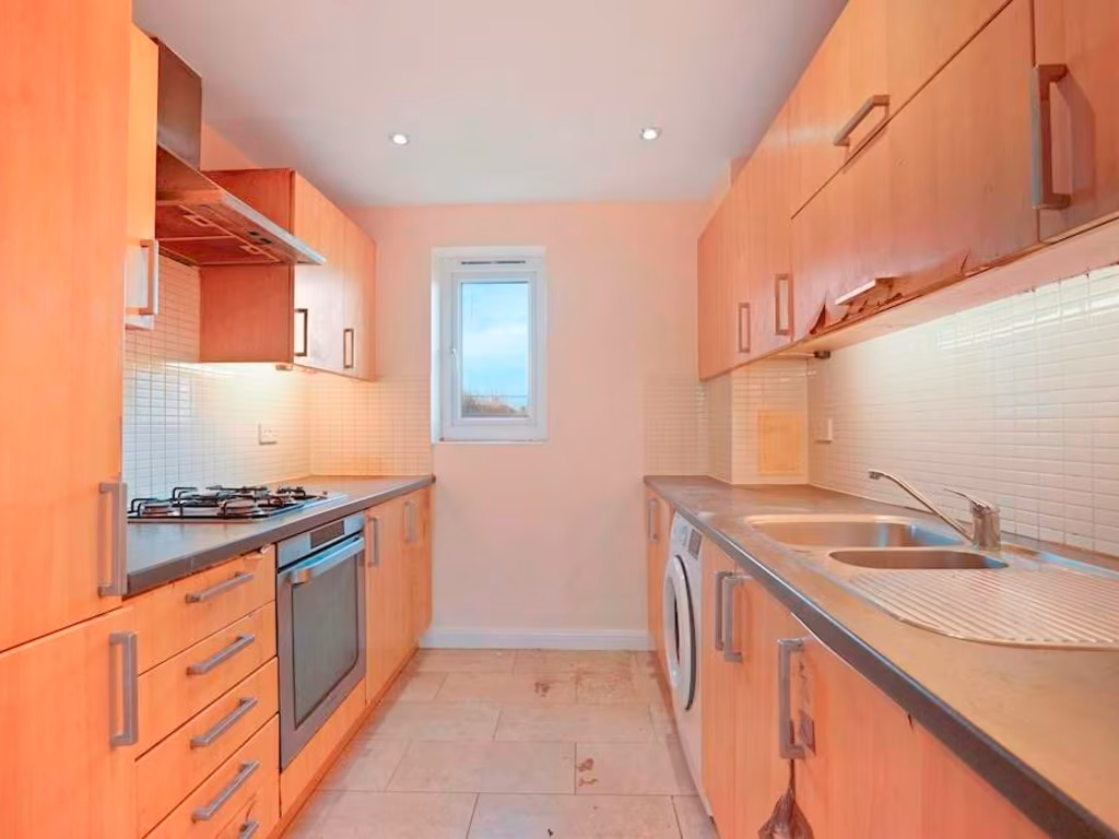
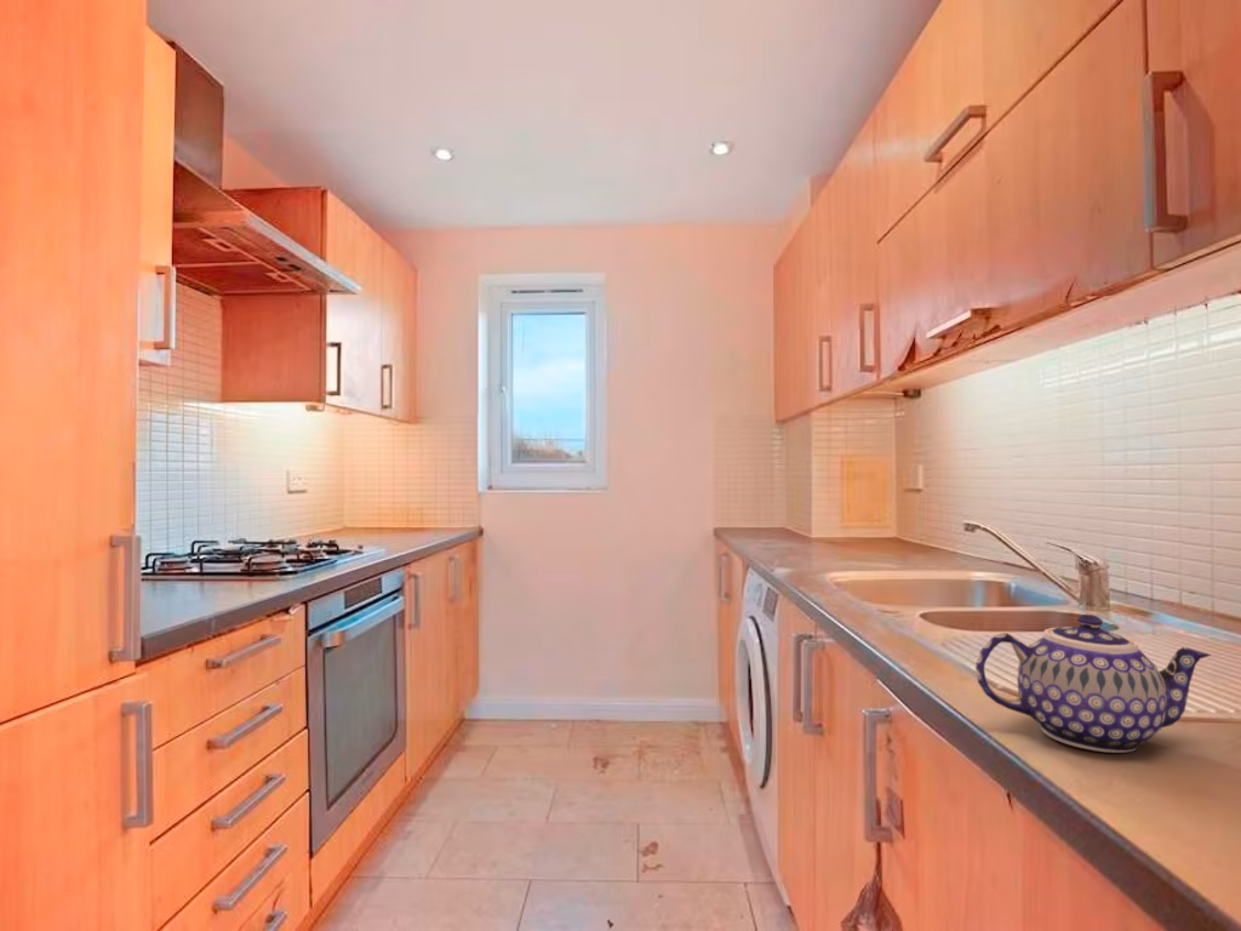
+ teapot (1088, 675)
